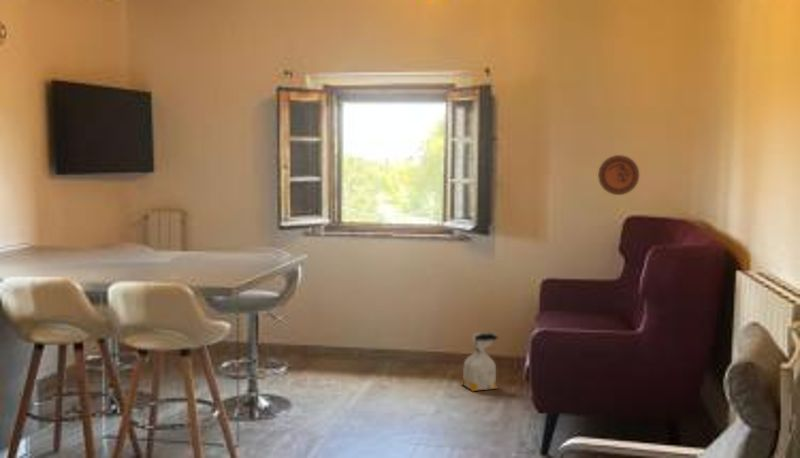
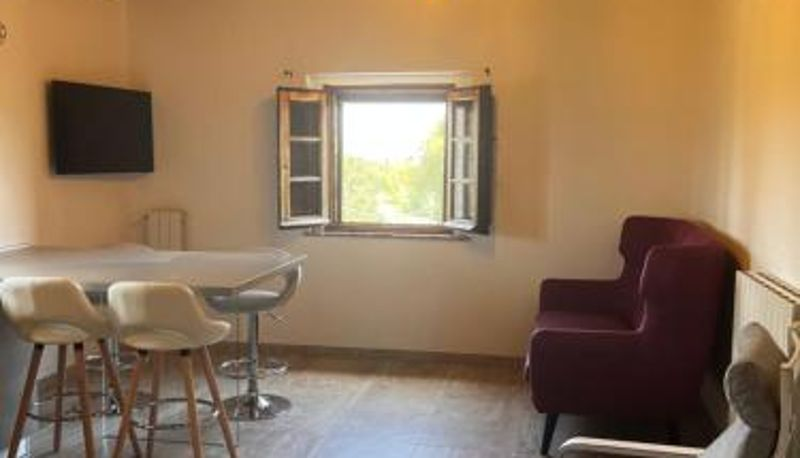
- bag (480, 358)
- decorative plate (618, 175)
